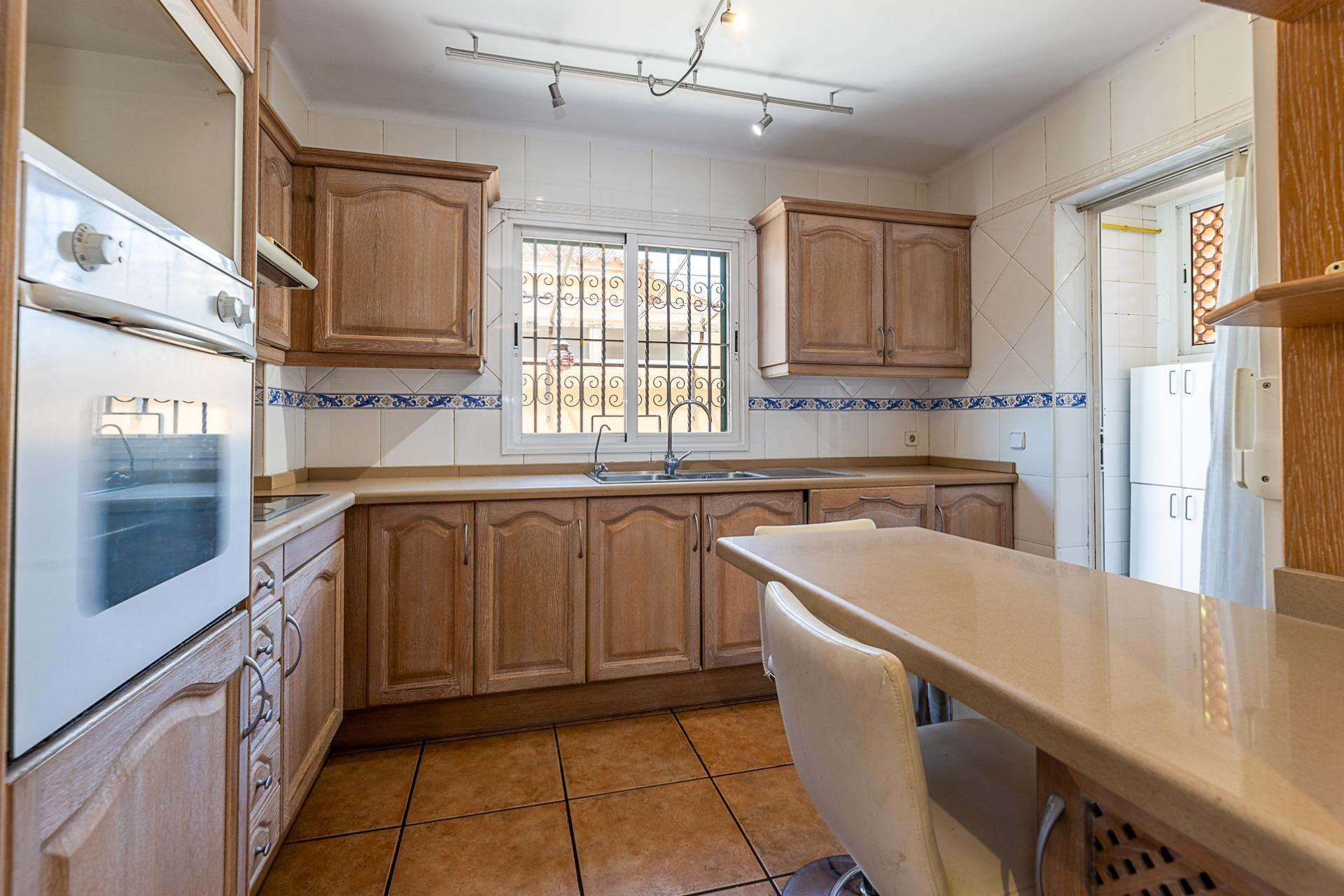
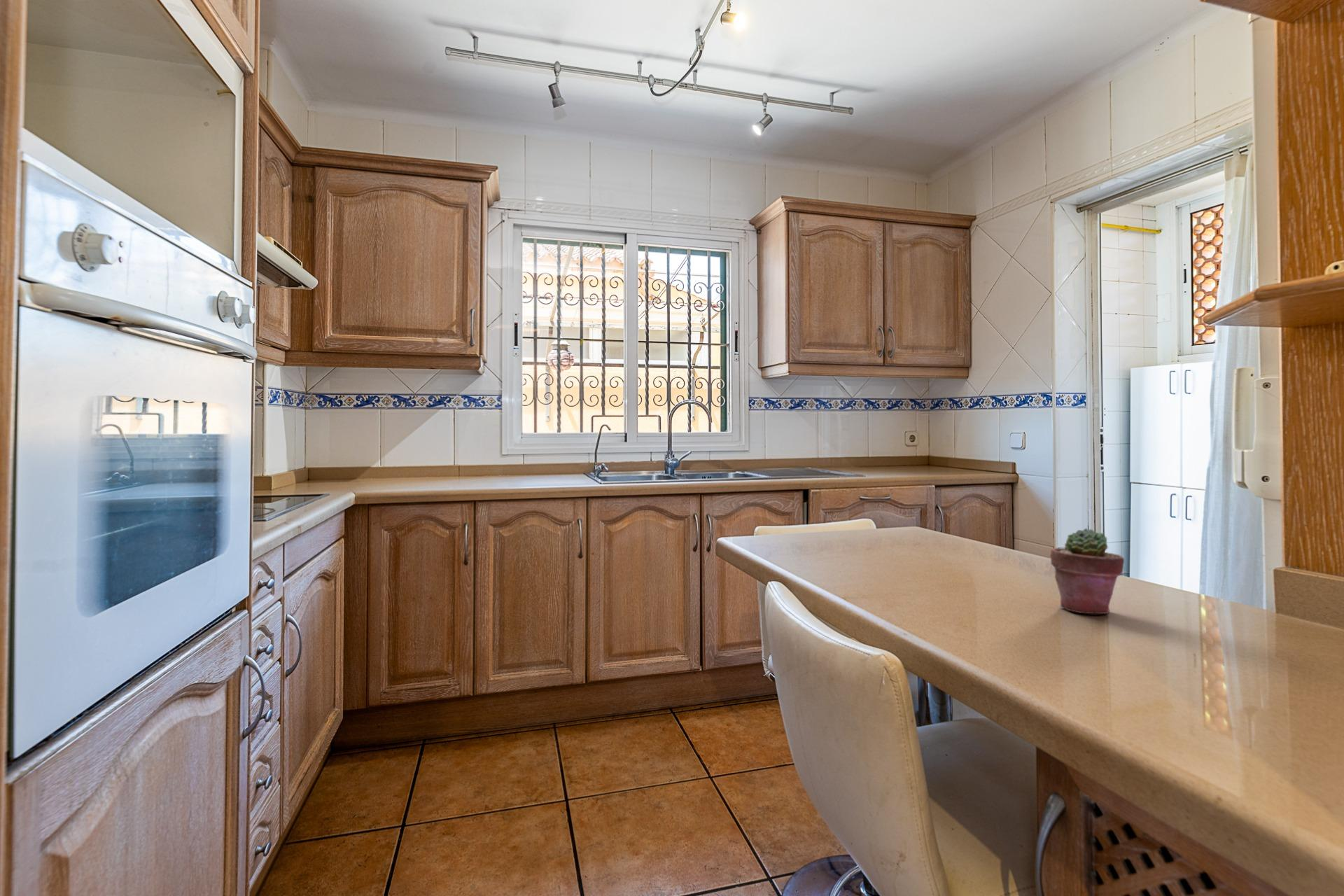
+ potted succulent (1086, 568)
